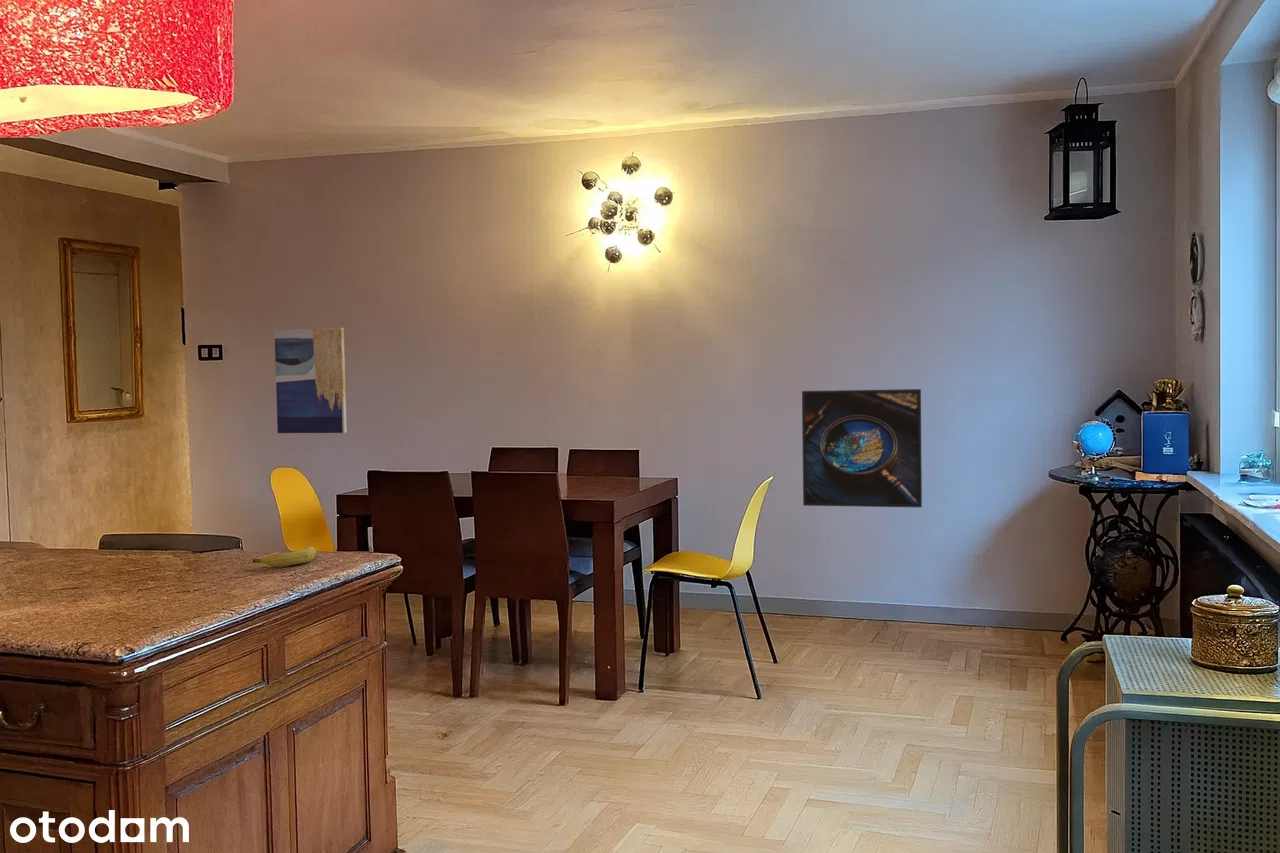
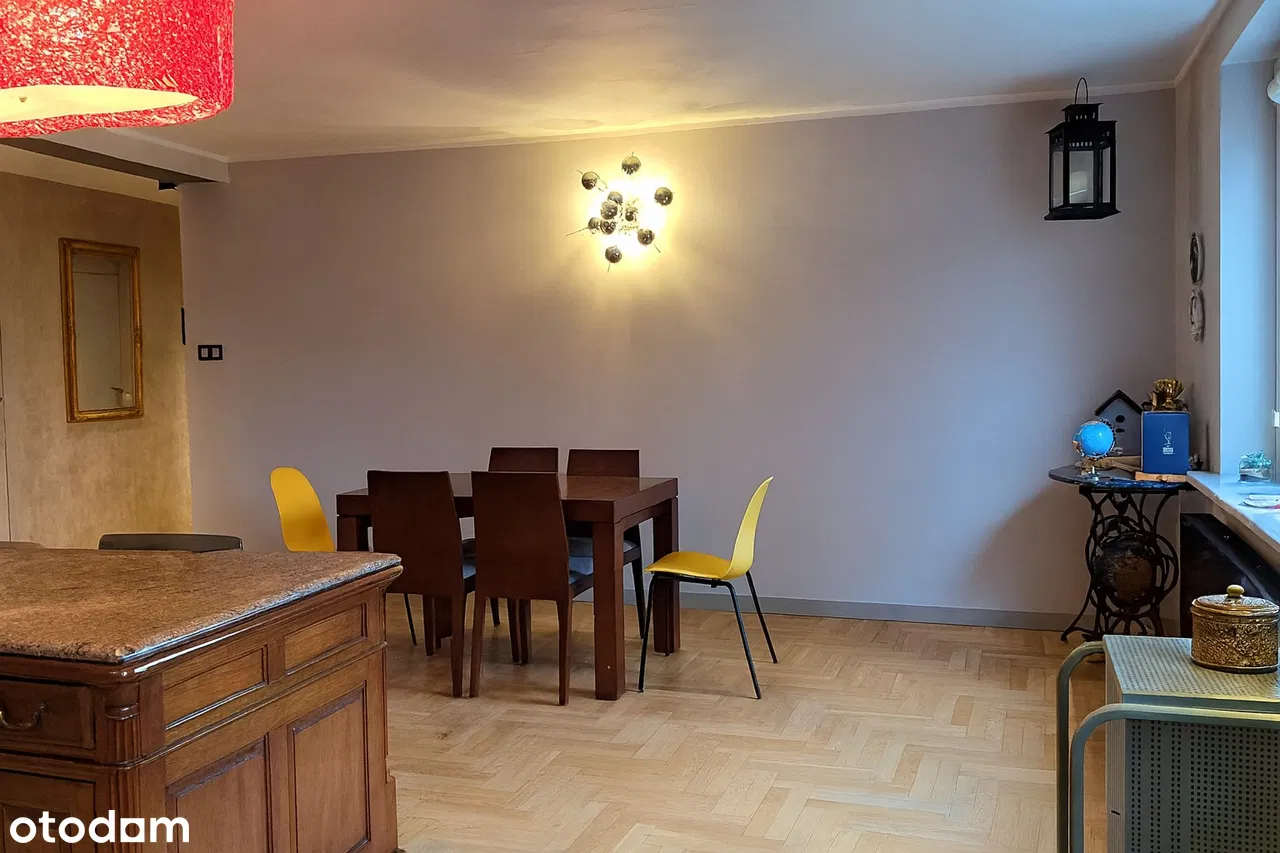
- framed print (861, 448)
- fruit (285, 556)
- wall art (310, 381)
